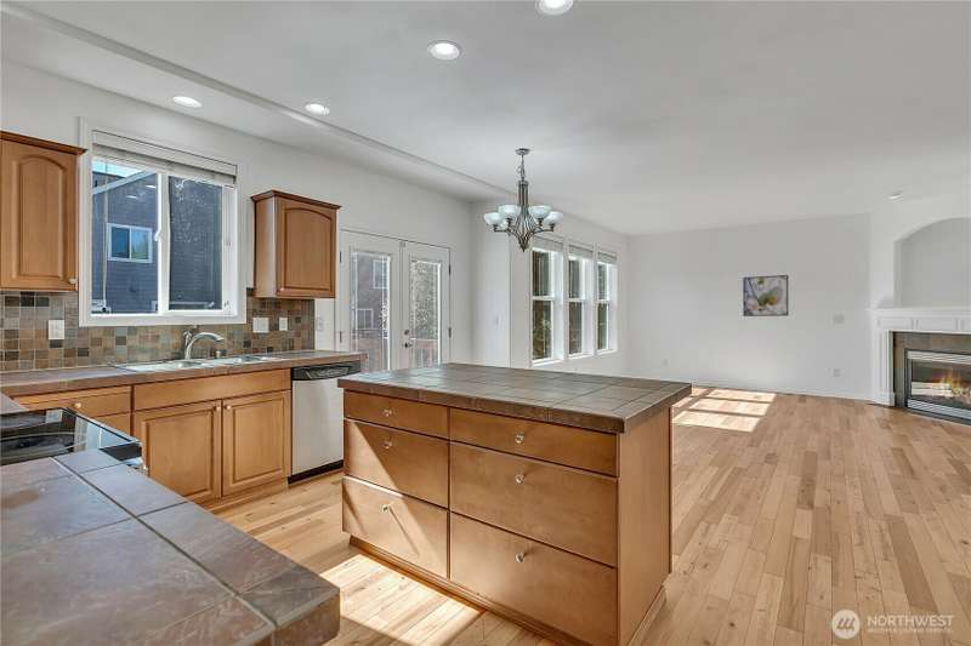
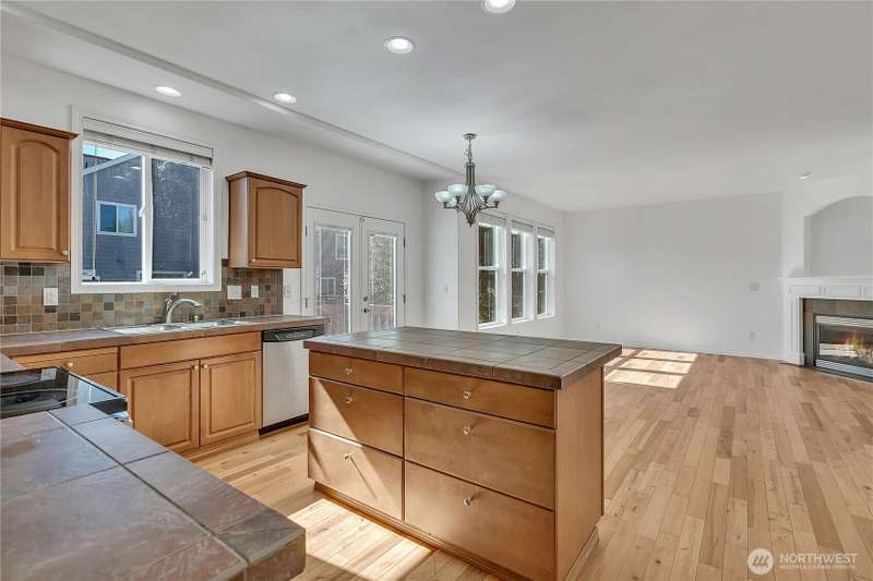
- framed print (765, 296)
